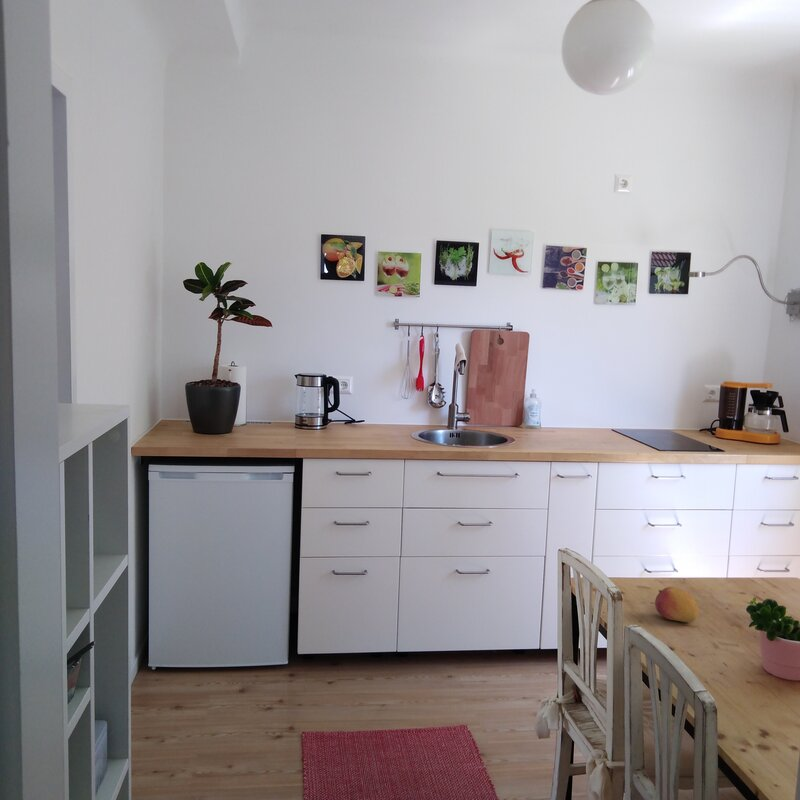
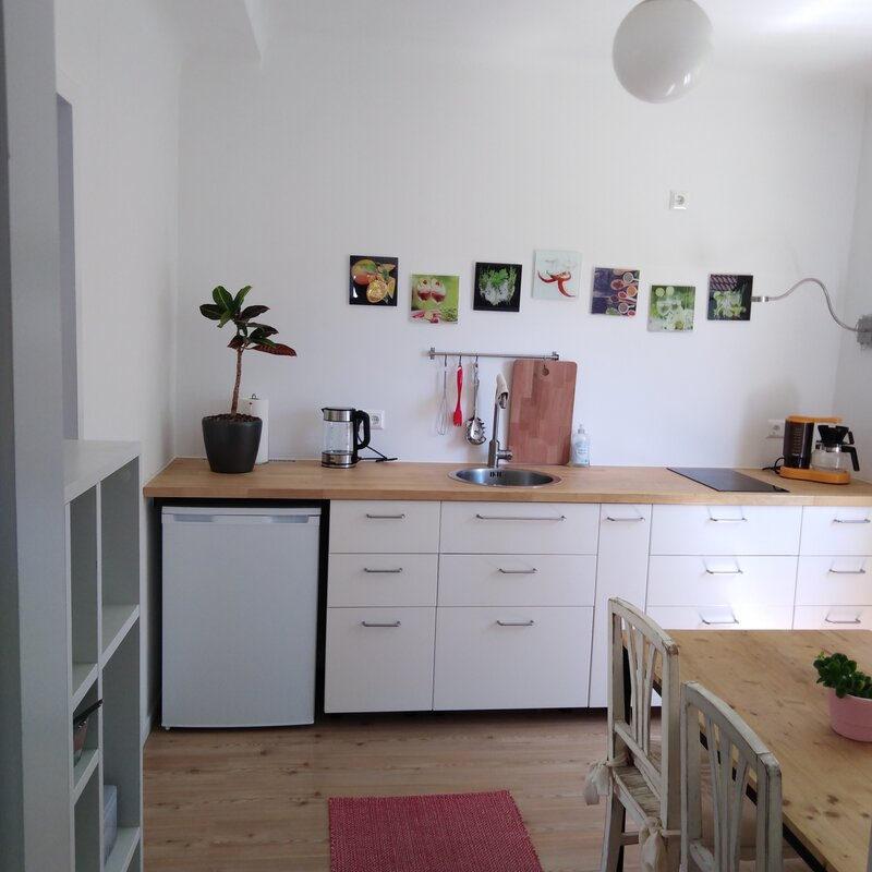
- fruit (676, 604)
